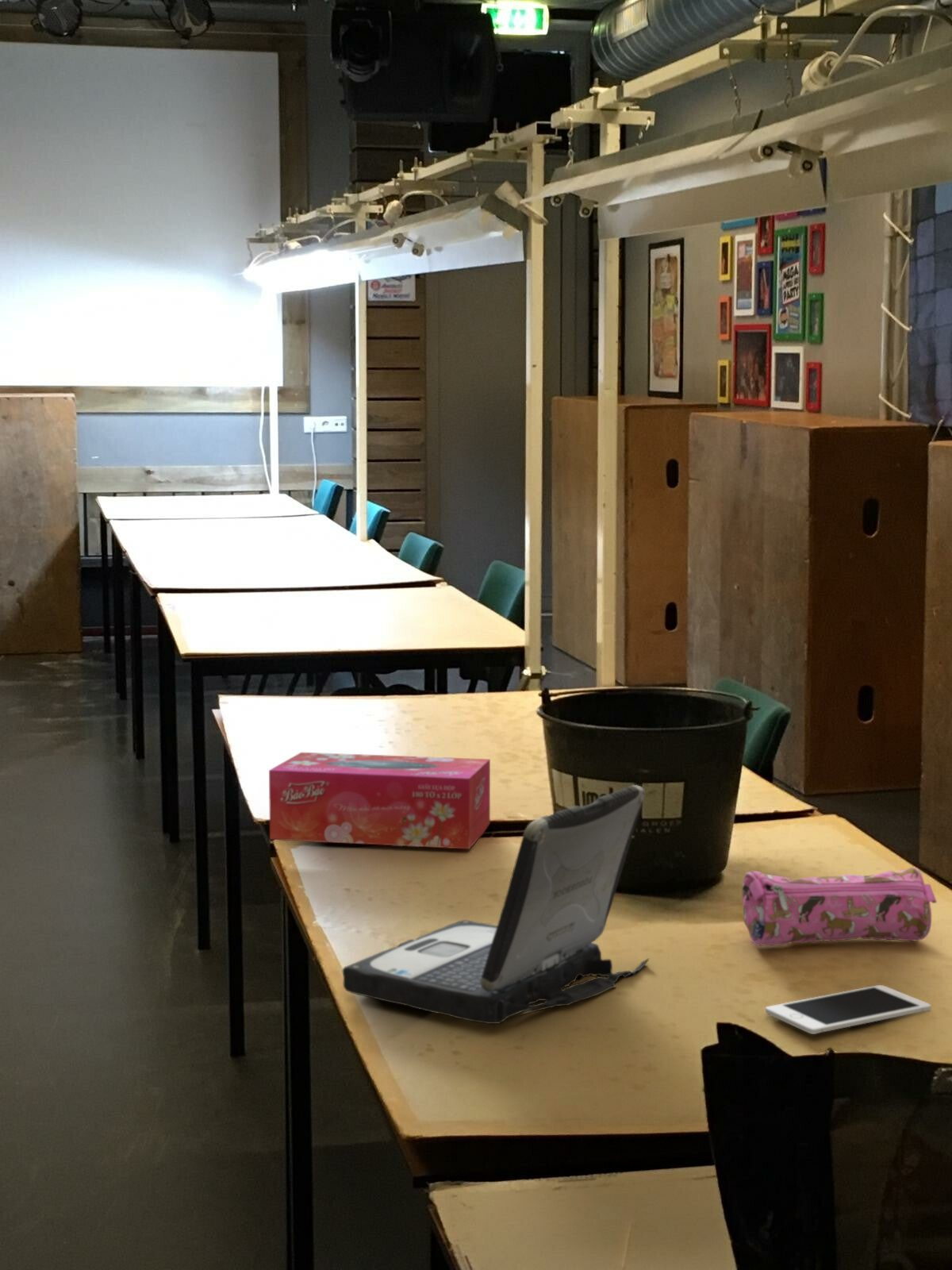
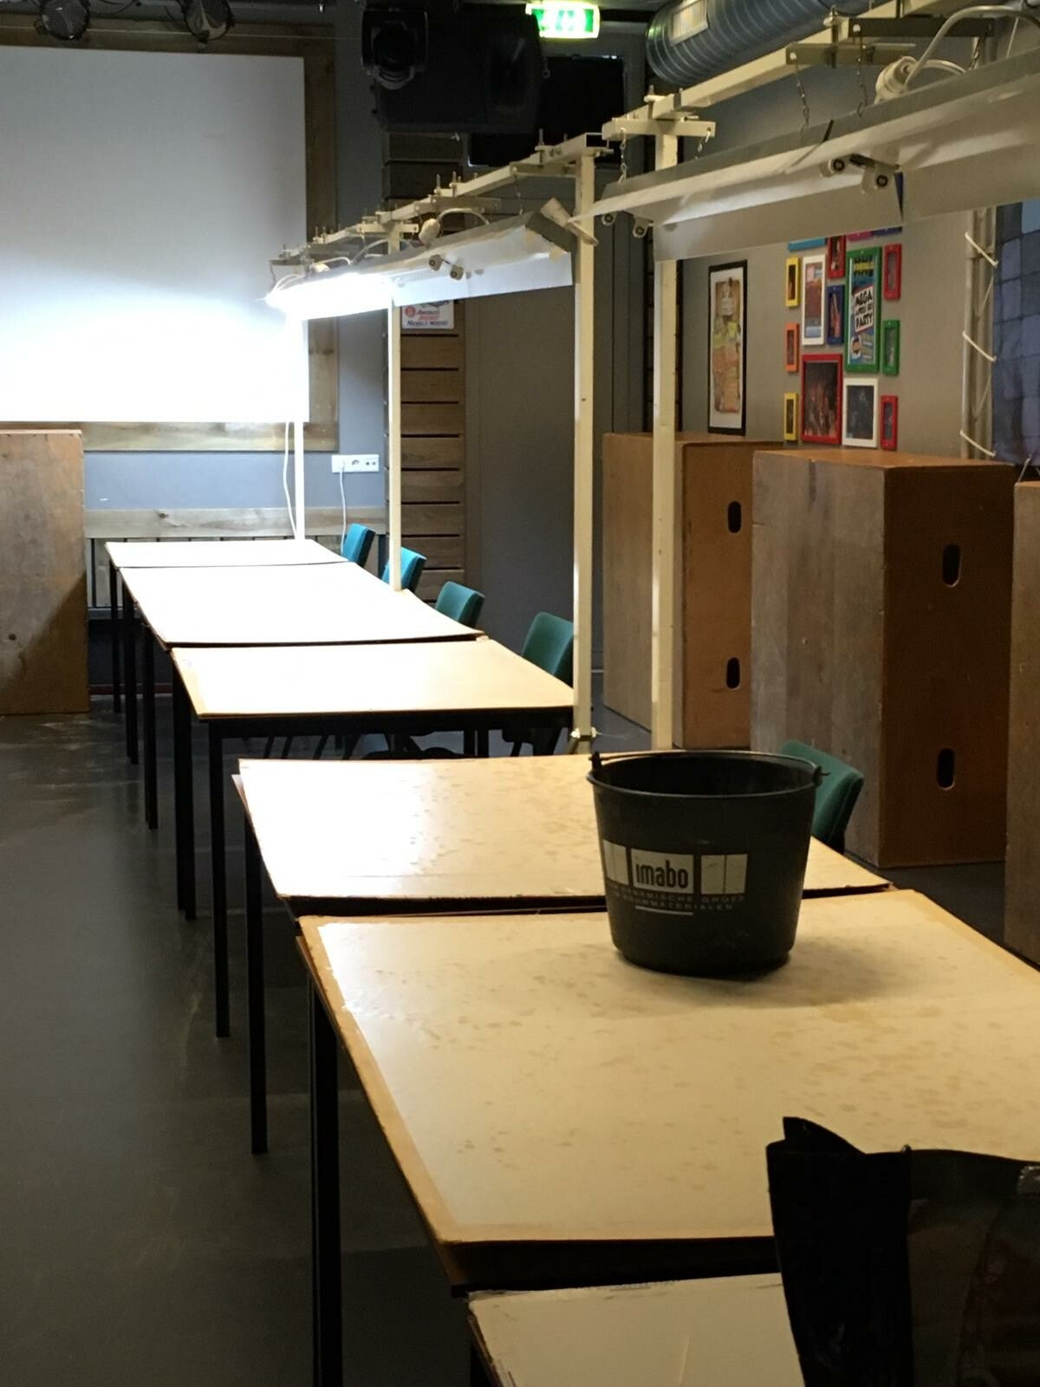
- tissue box (382, 799)
- cell phone (848, 1008)
- laptop (508, 889)
- pencil case (836, 906)
